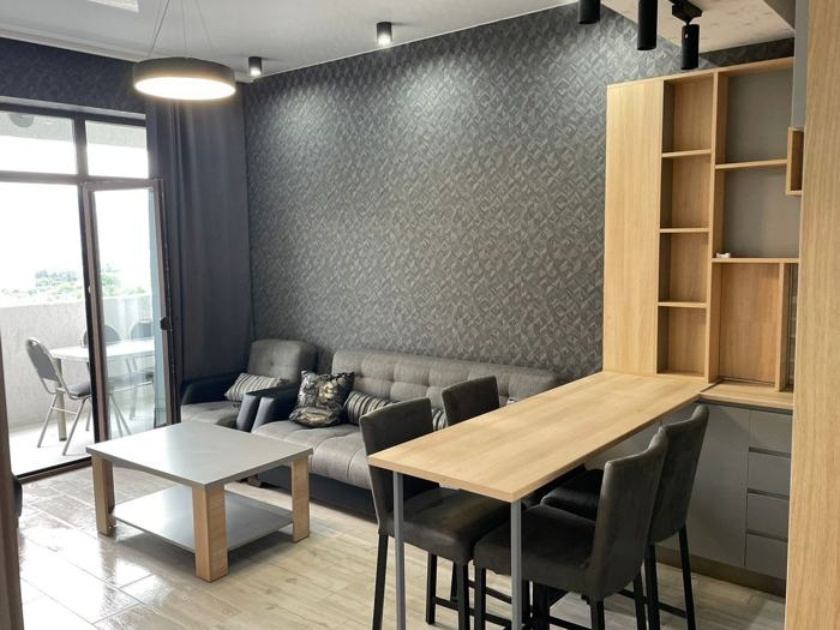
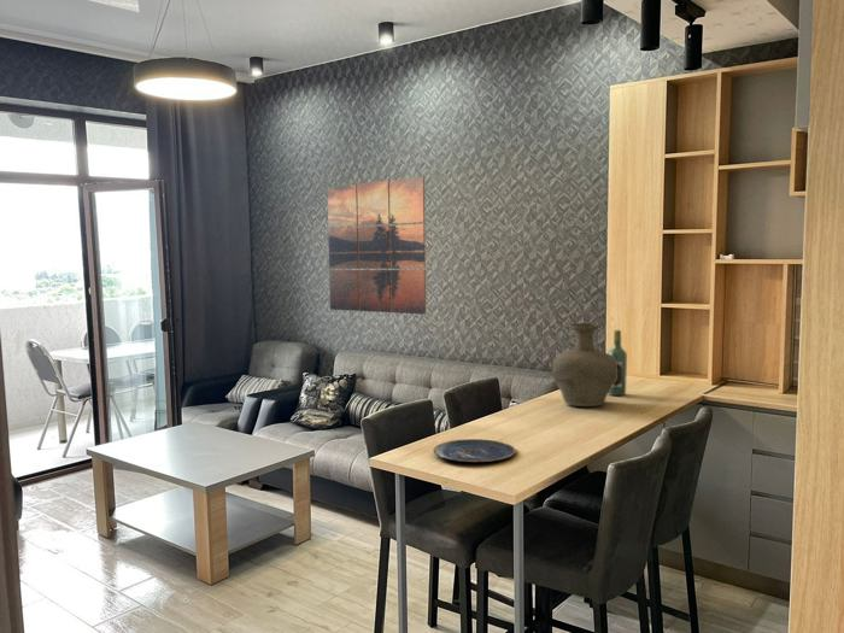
+ vase (584, 364)
+ wall art (374, 247)
+ plate (474, 451)
+ wine bottle (616, 362)
